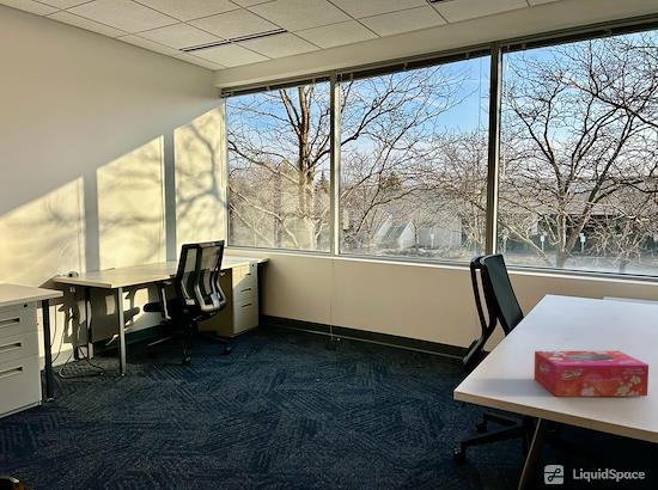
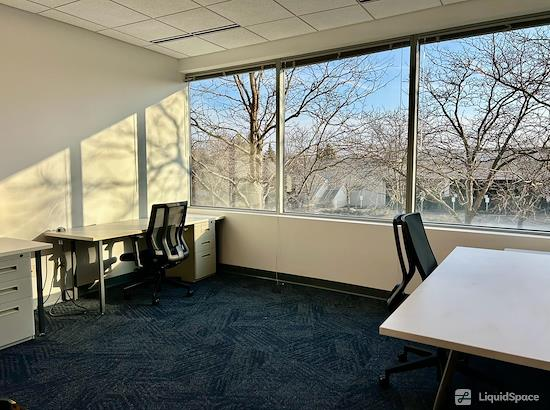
- tissue box (587, 372)
